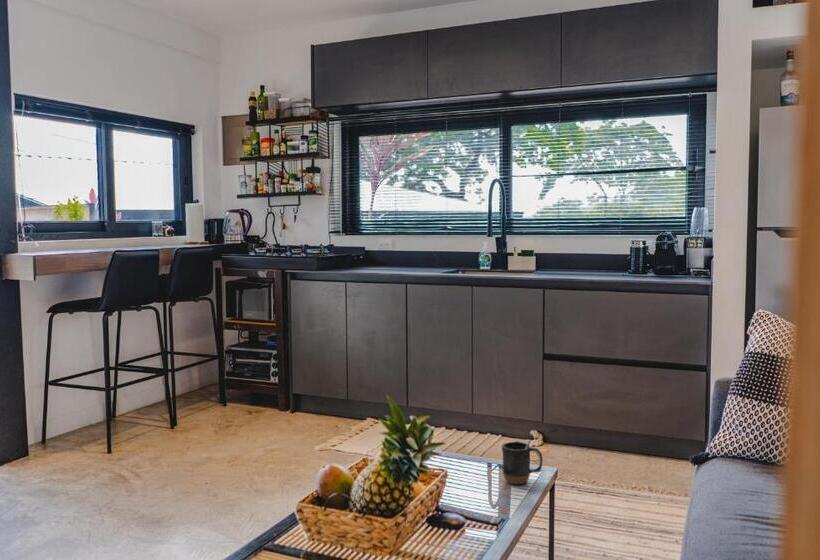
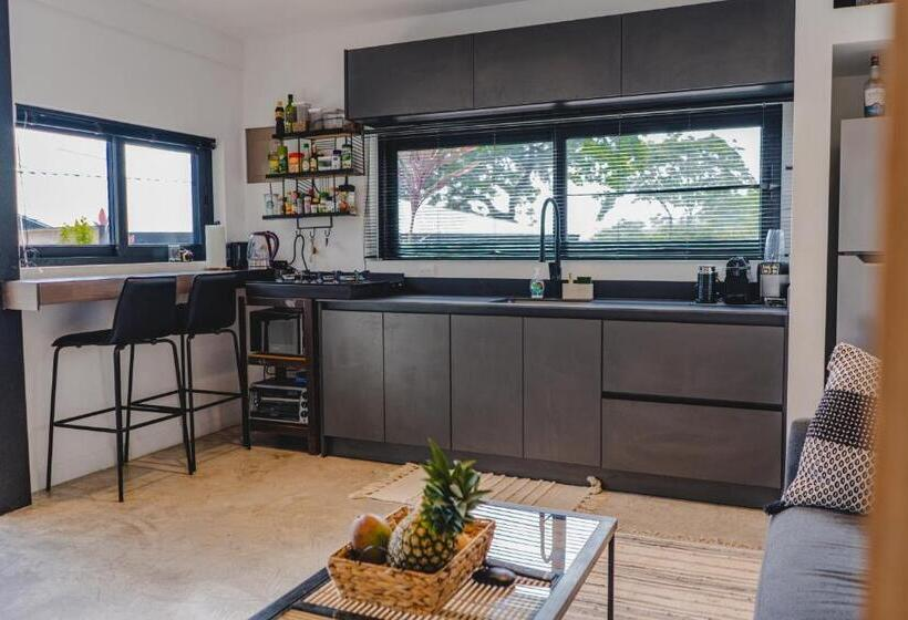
- mug (521, 461)
